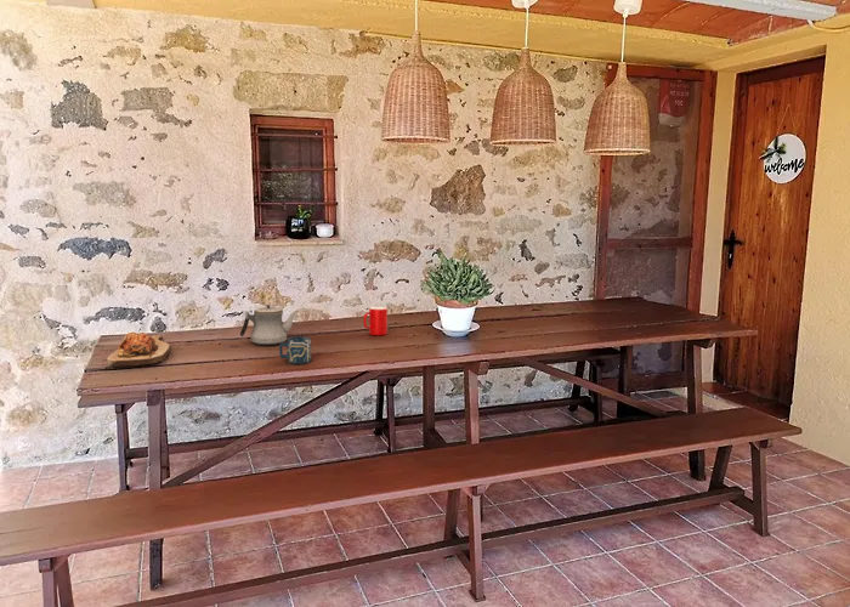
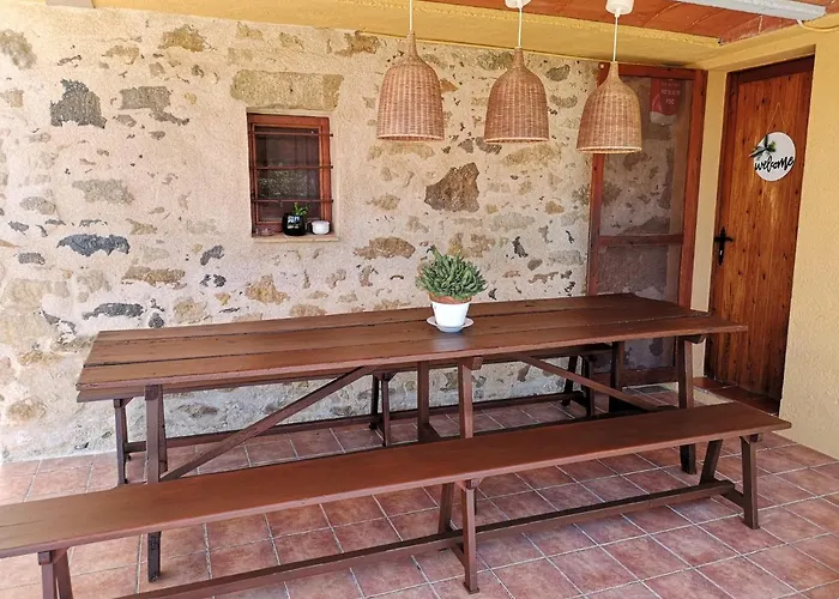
- cup (295, 350)
- cup (374, 320)
- teapot (270, 323)
- cutting board (140, 342)
